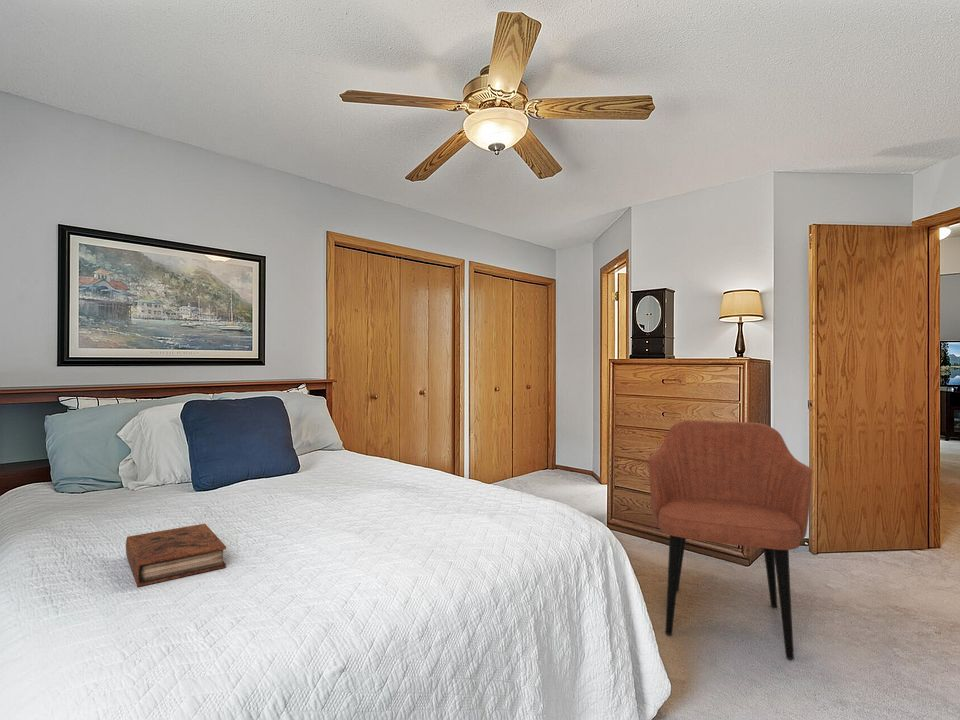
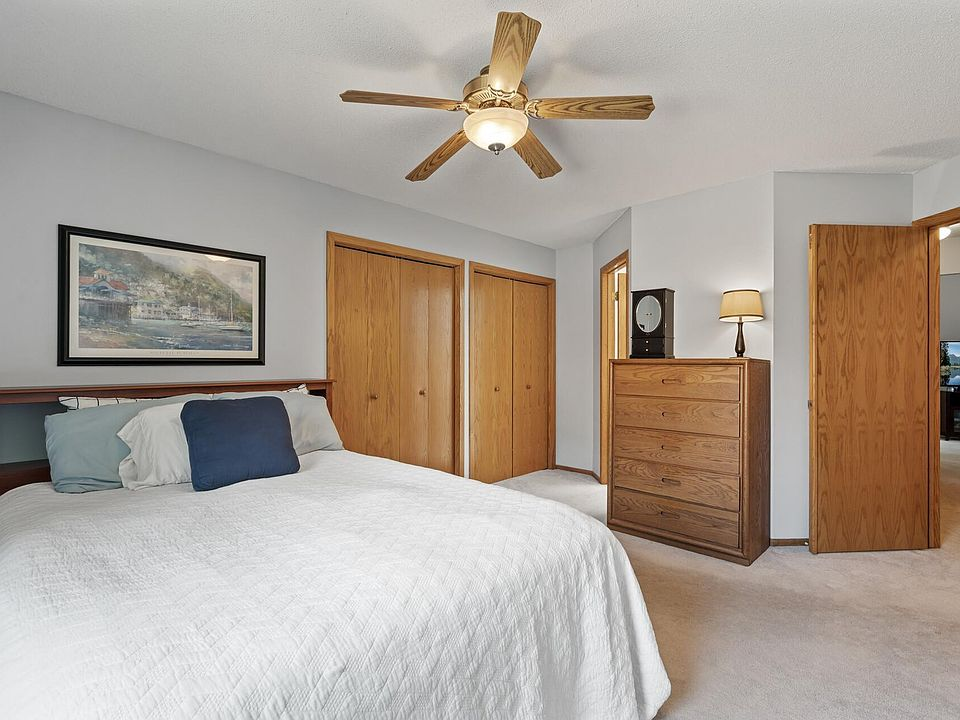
- book (174, 551)
- armchair (724, 521)
